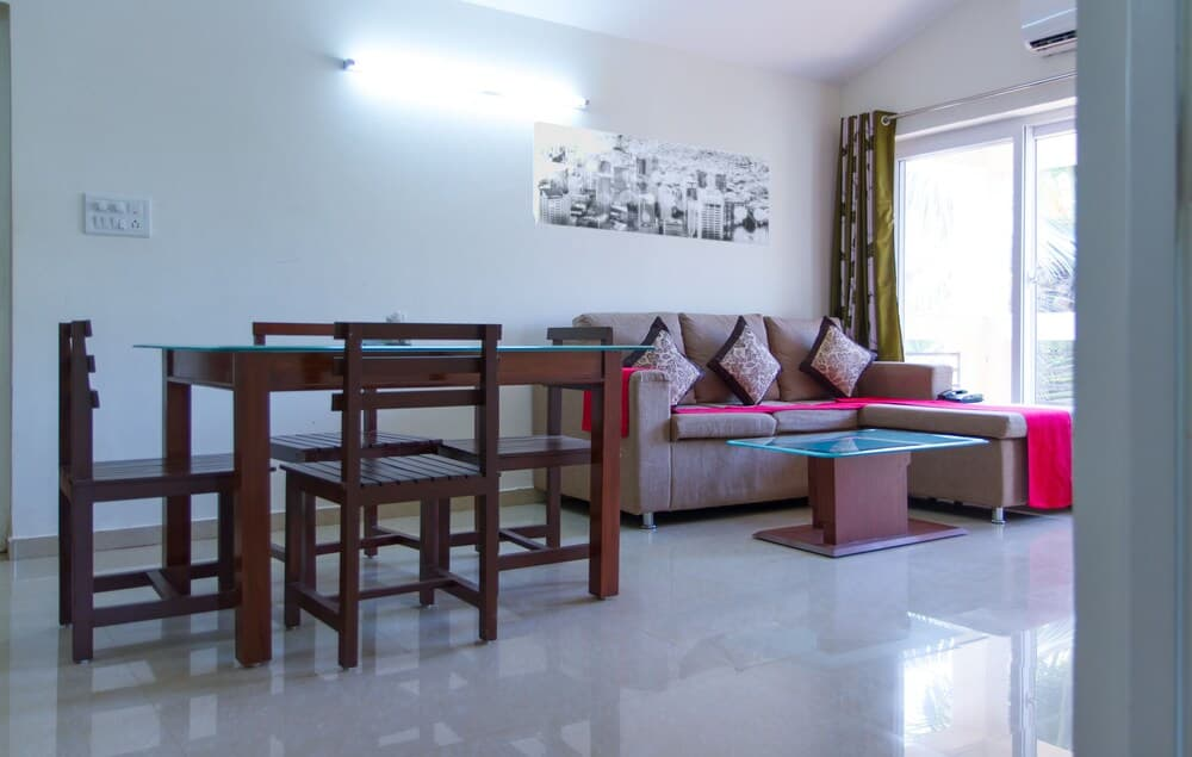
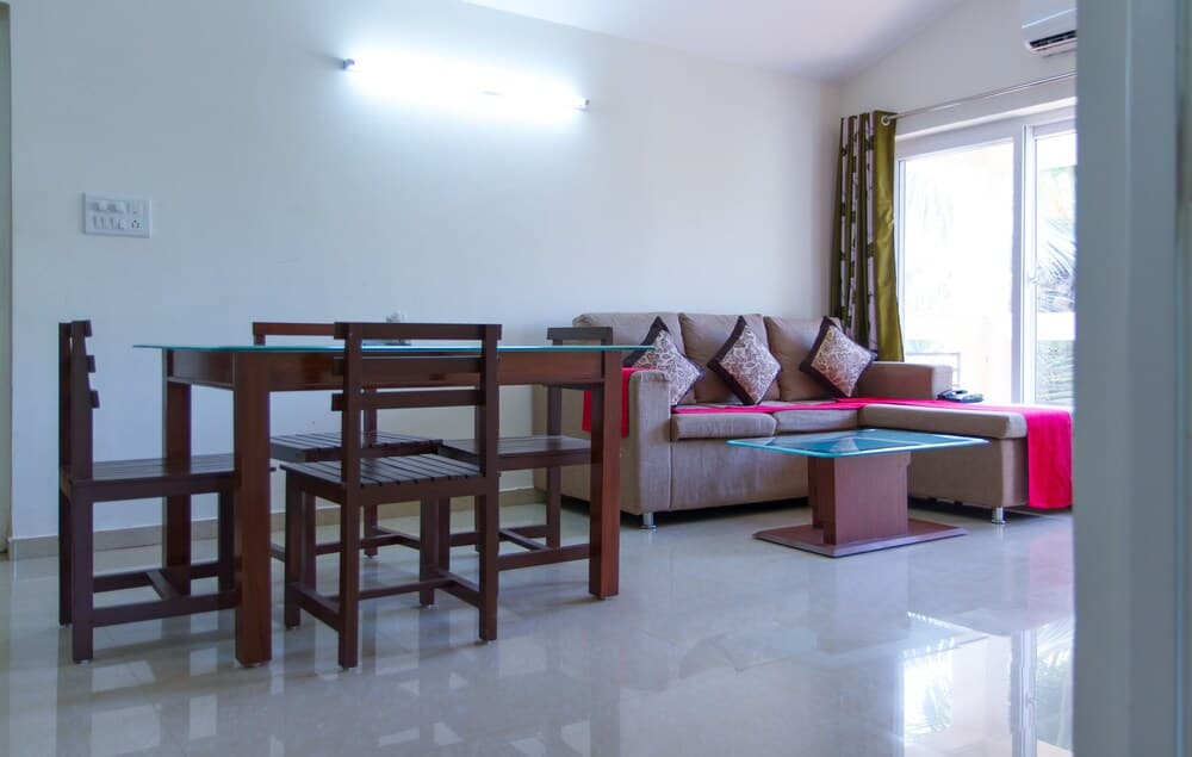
- wall art (659, 188)
